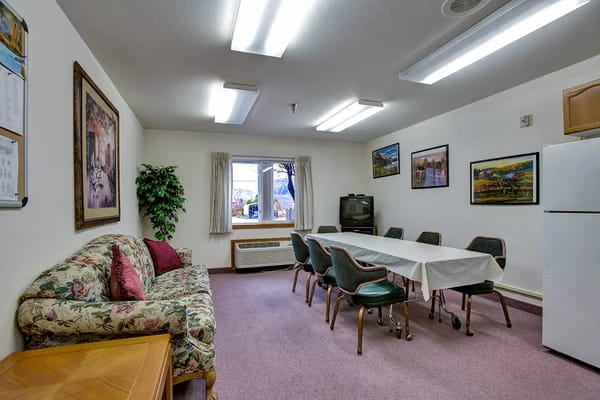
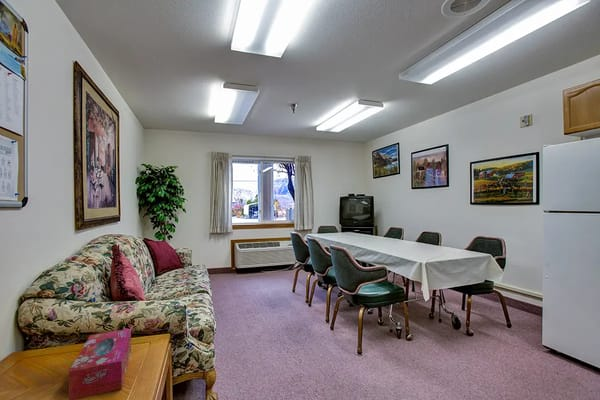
+ tissue box (104, 359)
